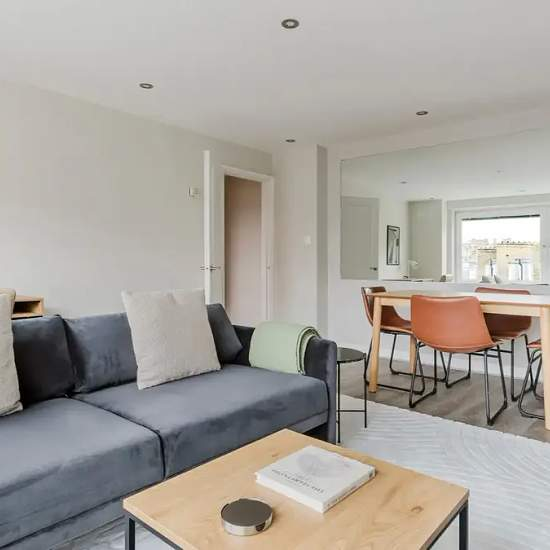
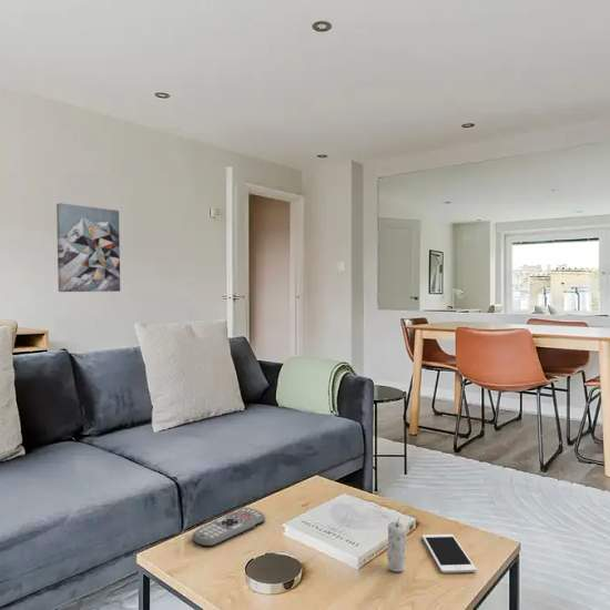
+ cell phone (447, 551)
+ candle (396, 541)
+ remote control (228, 527)
+ wall art (90, 248)
